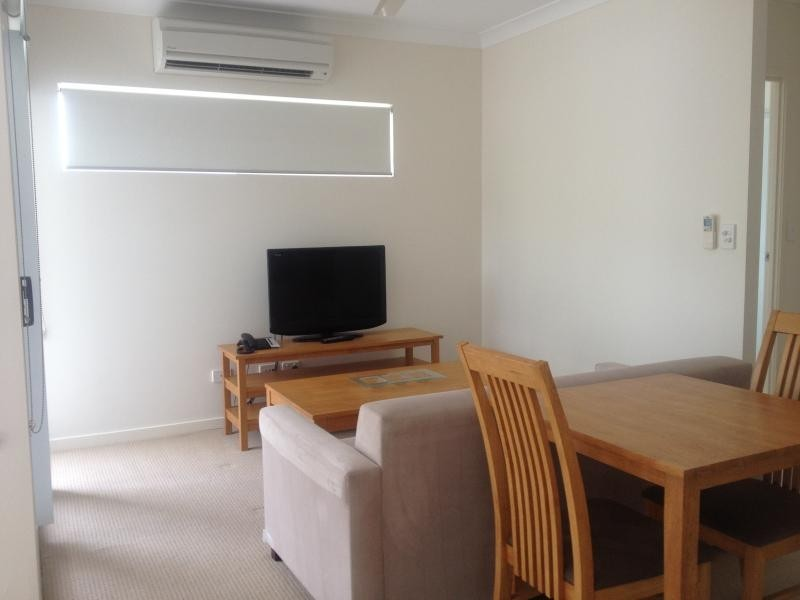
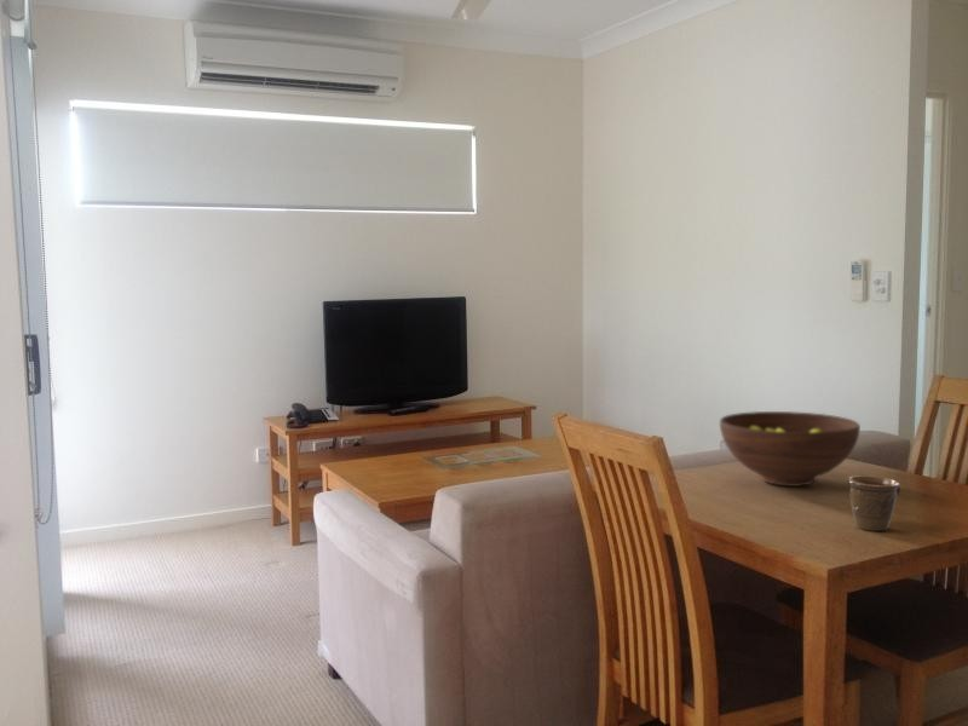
+ mug (876, 502)
+ fruit bowl (786, 451)
